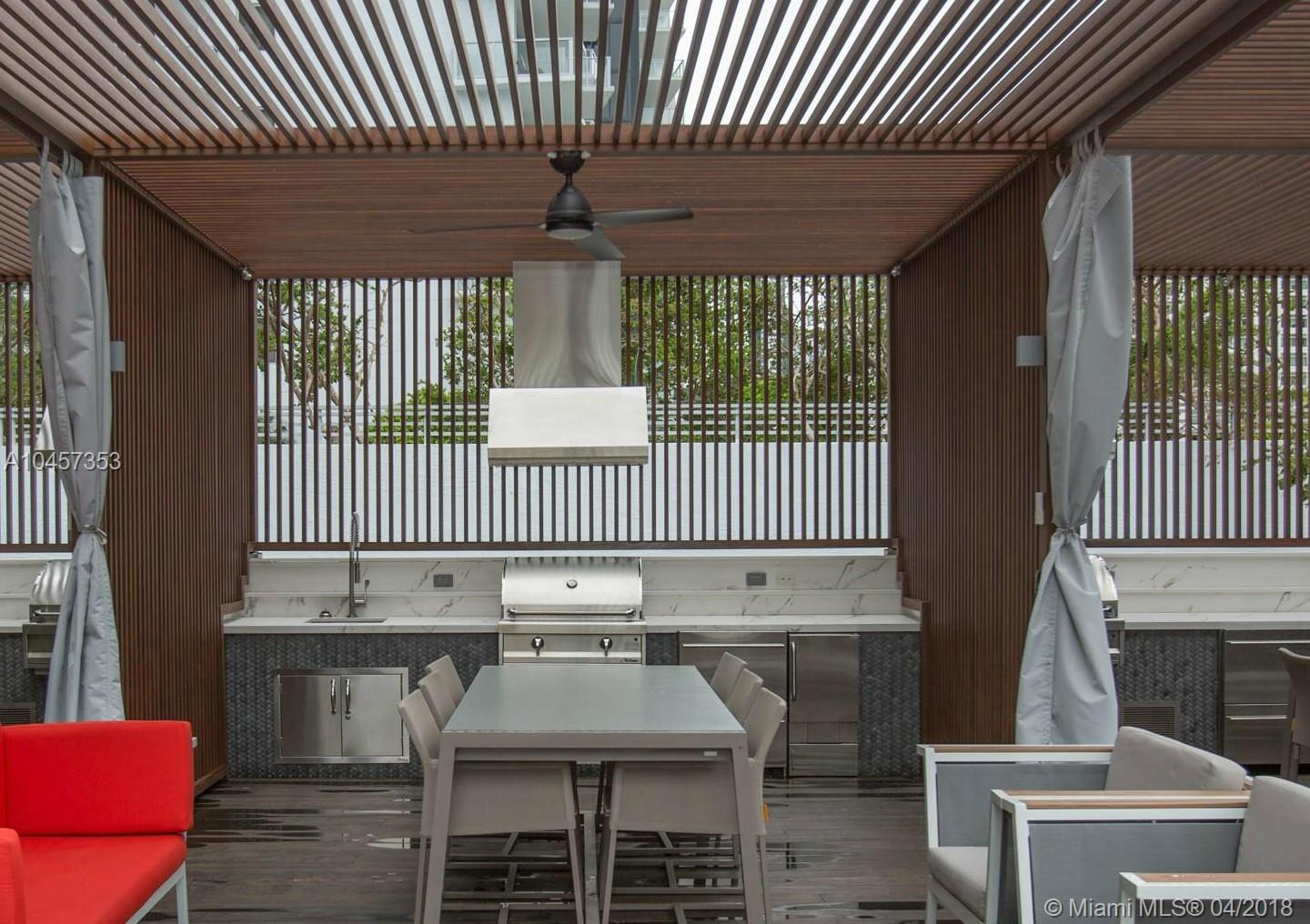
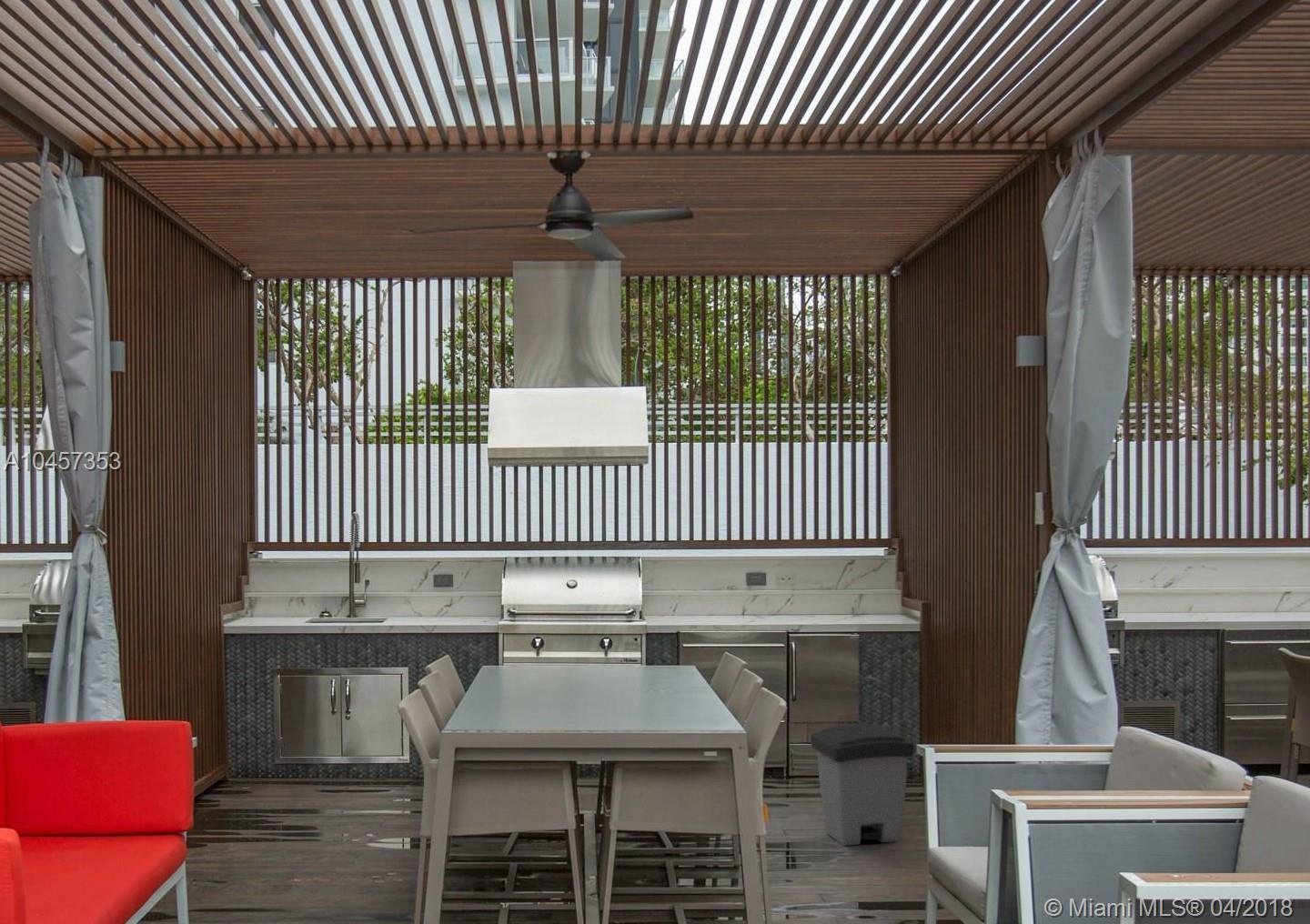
+ trash can (861, 783)
